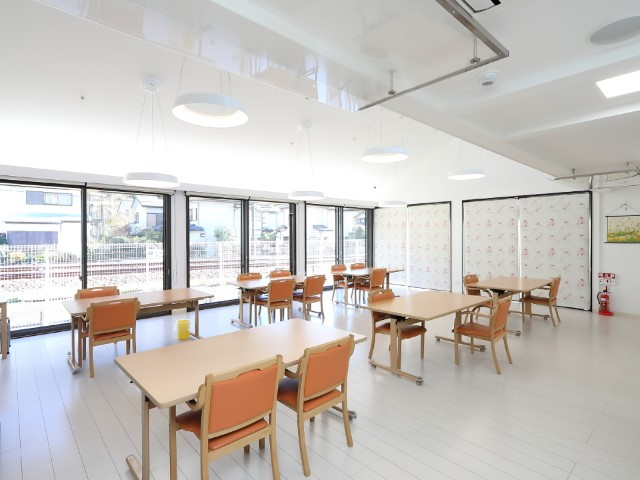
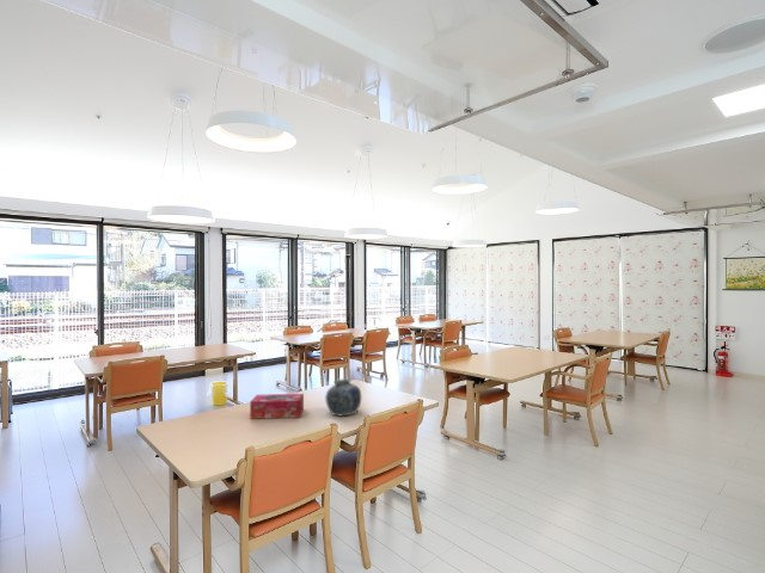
+ tissue box (277, 405)
+ vase (343, 395)
